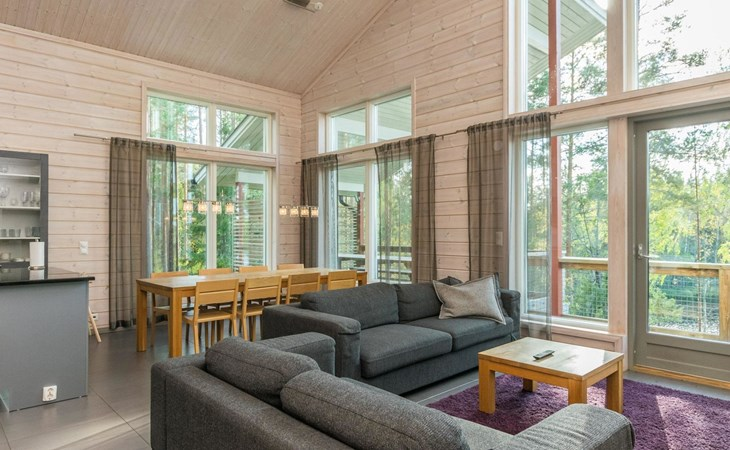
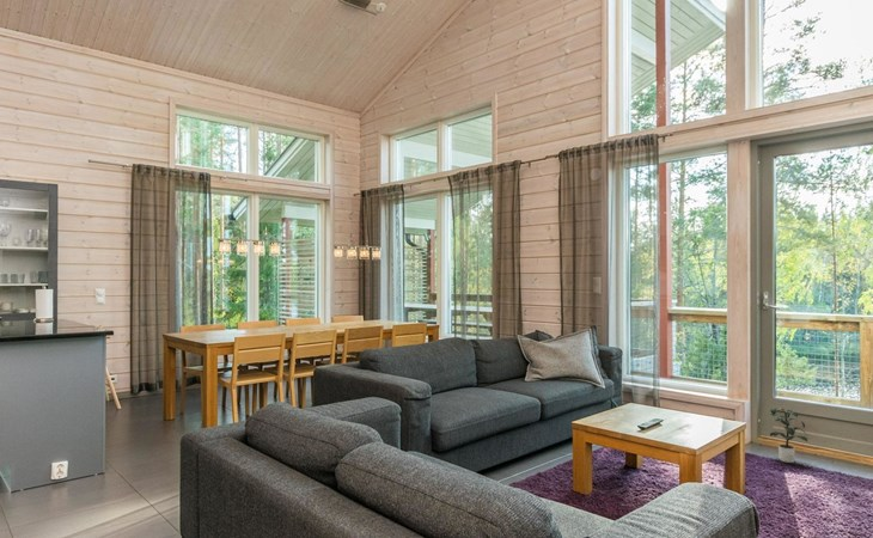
+ potted plant (790, 434)
